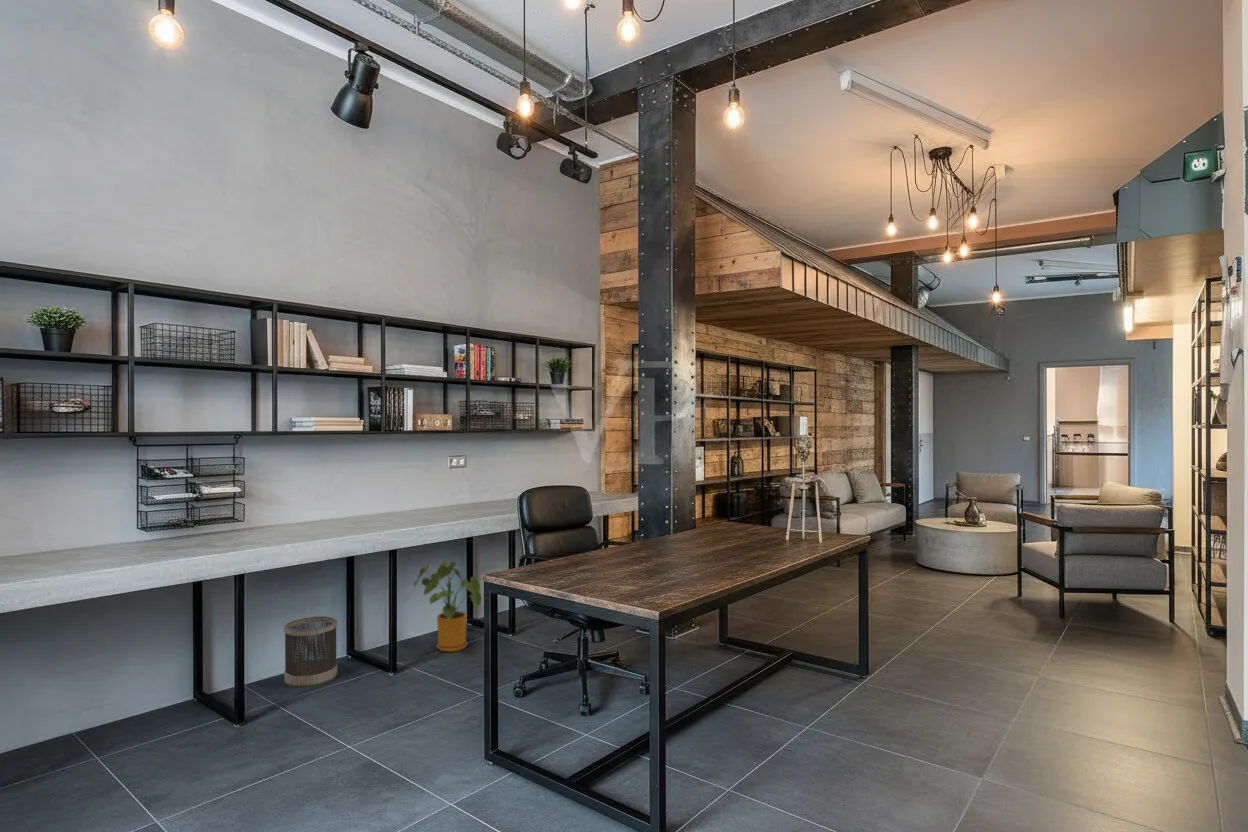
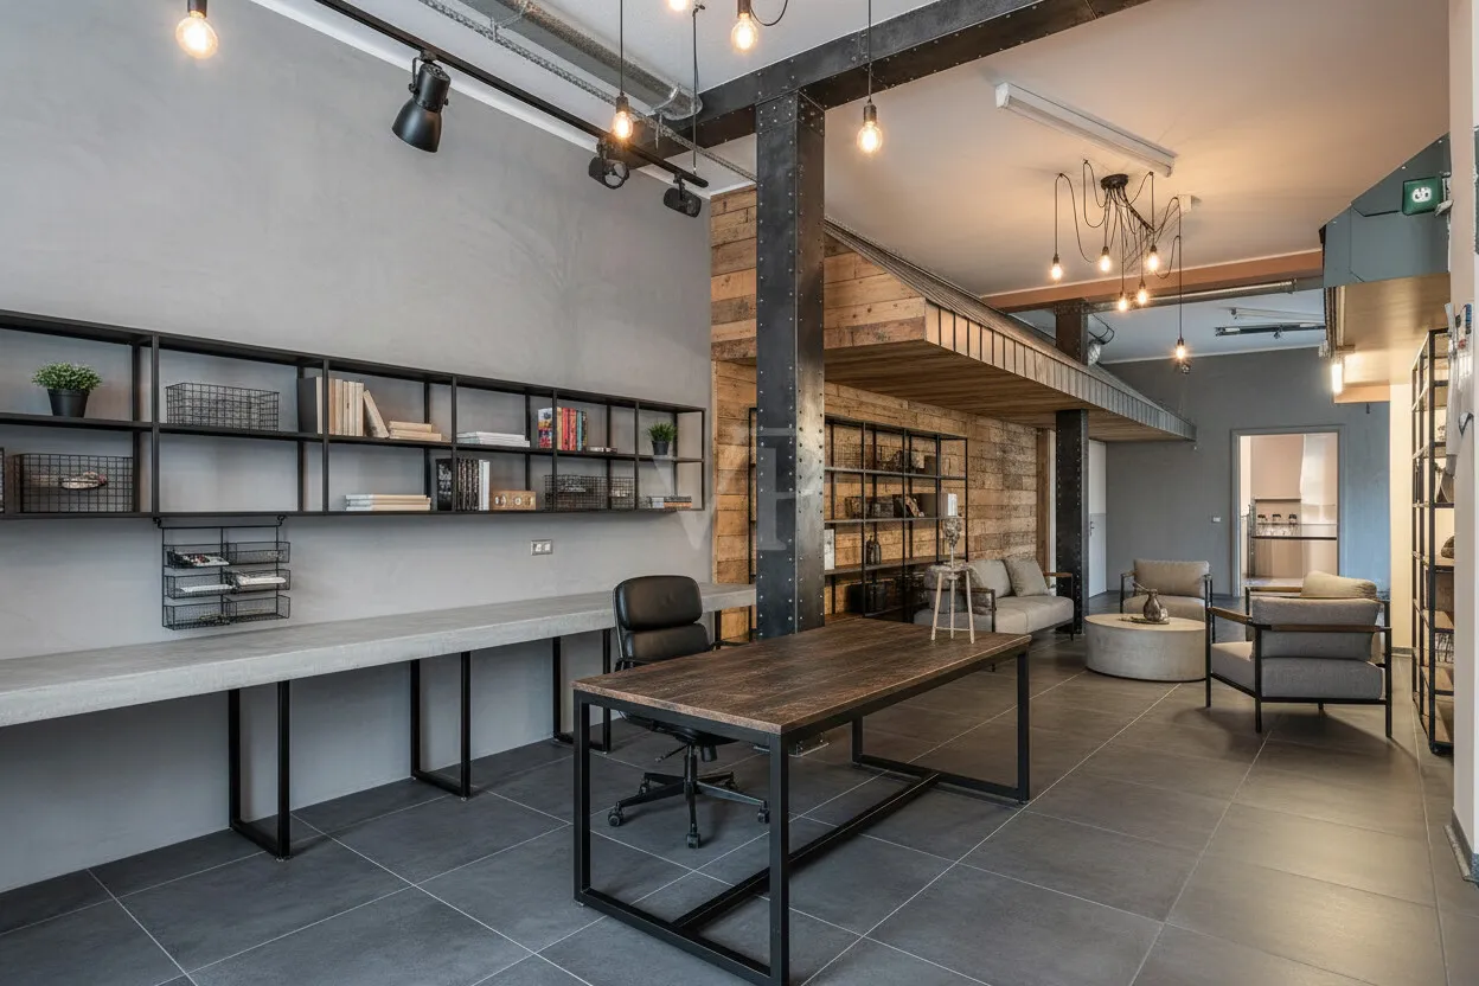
- wastebasket (311, 650)
- house plant (448, 607)
